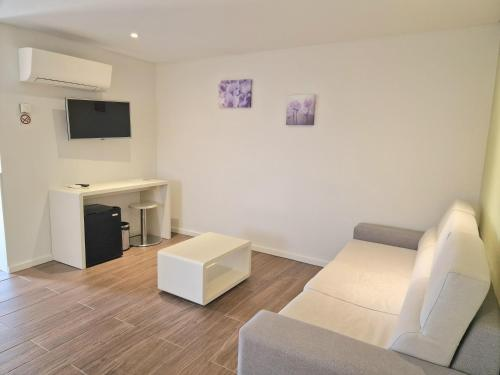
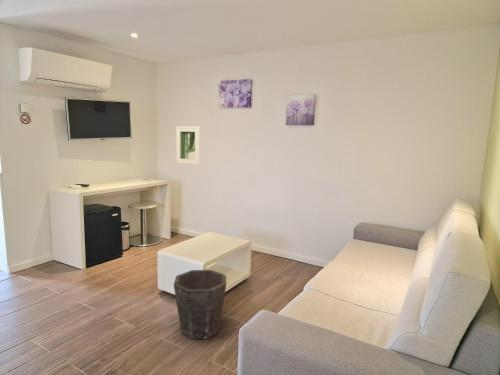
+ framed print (187, 145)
+ waste bin (200, 304)
